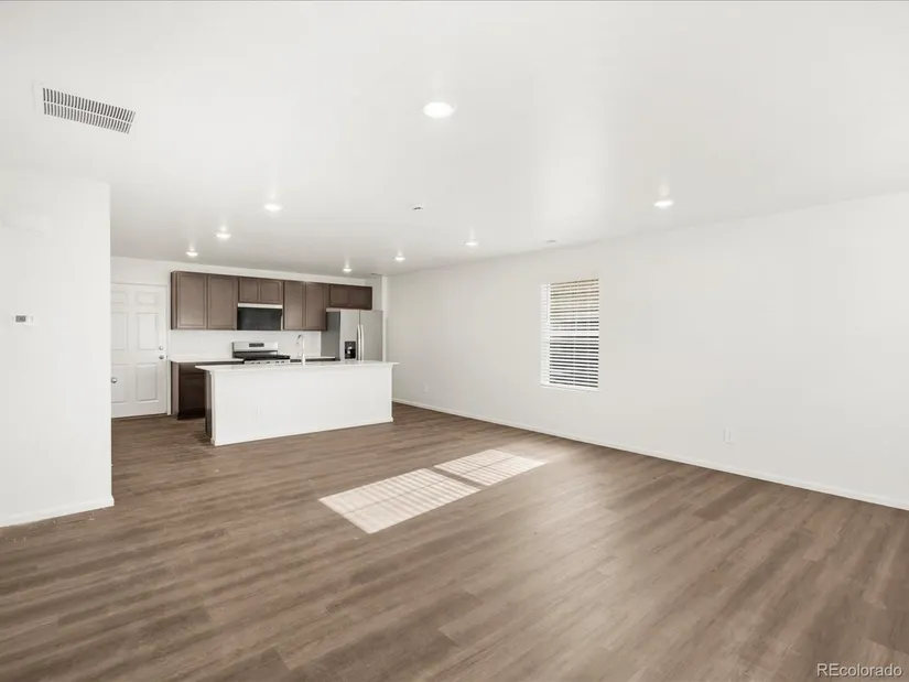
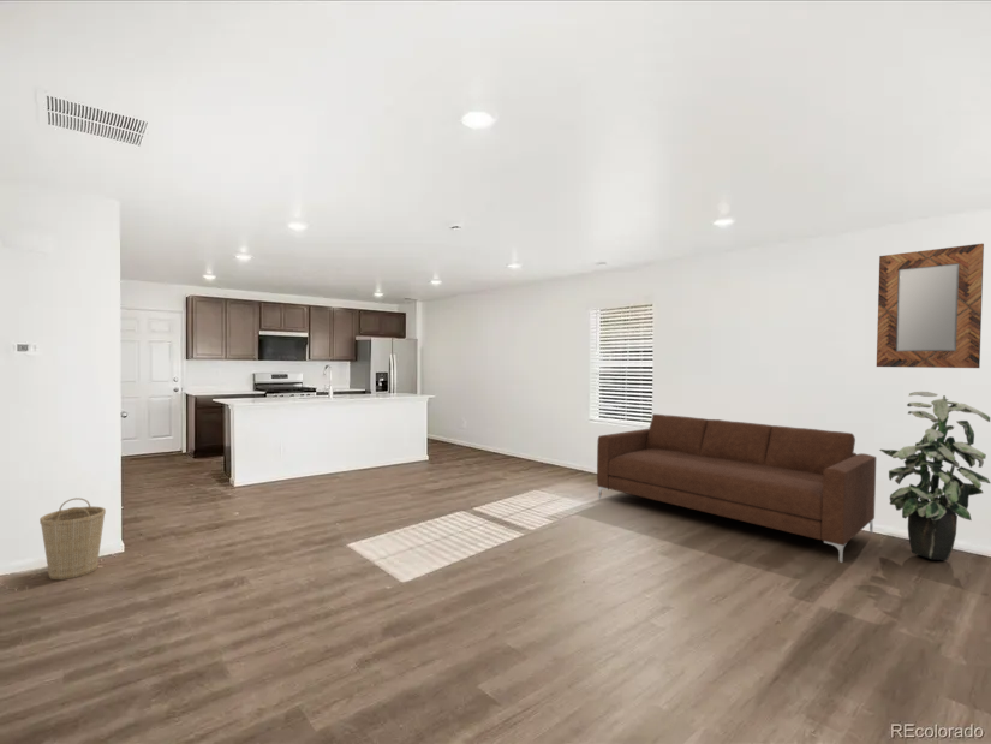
+ sofa (722, 469)
+ indoor plant (932, 475)
+ home mirror (926, 309)
+ basket (73, 536)
